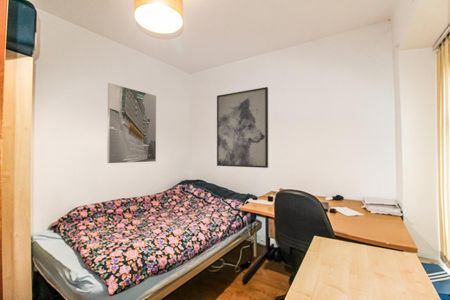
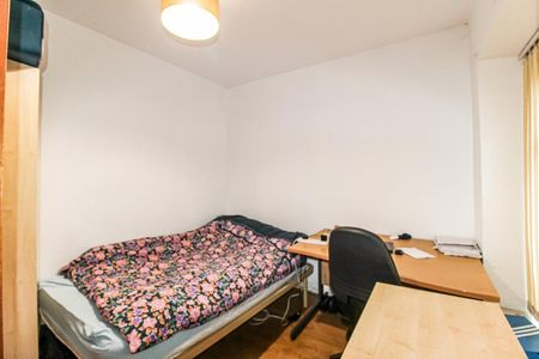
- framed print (134, 126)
- wall art (240, 129)
